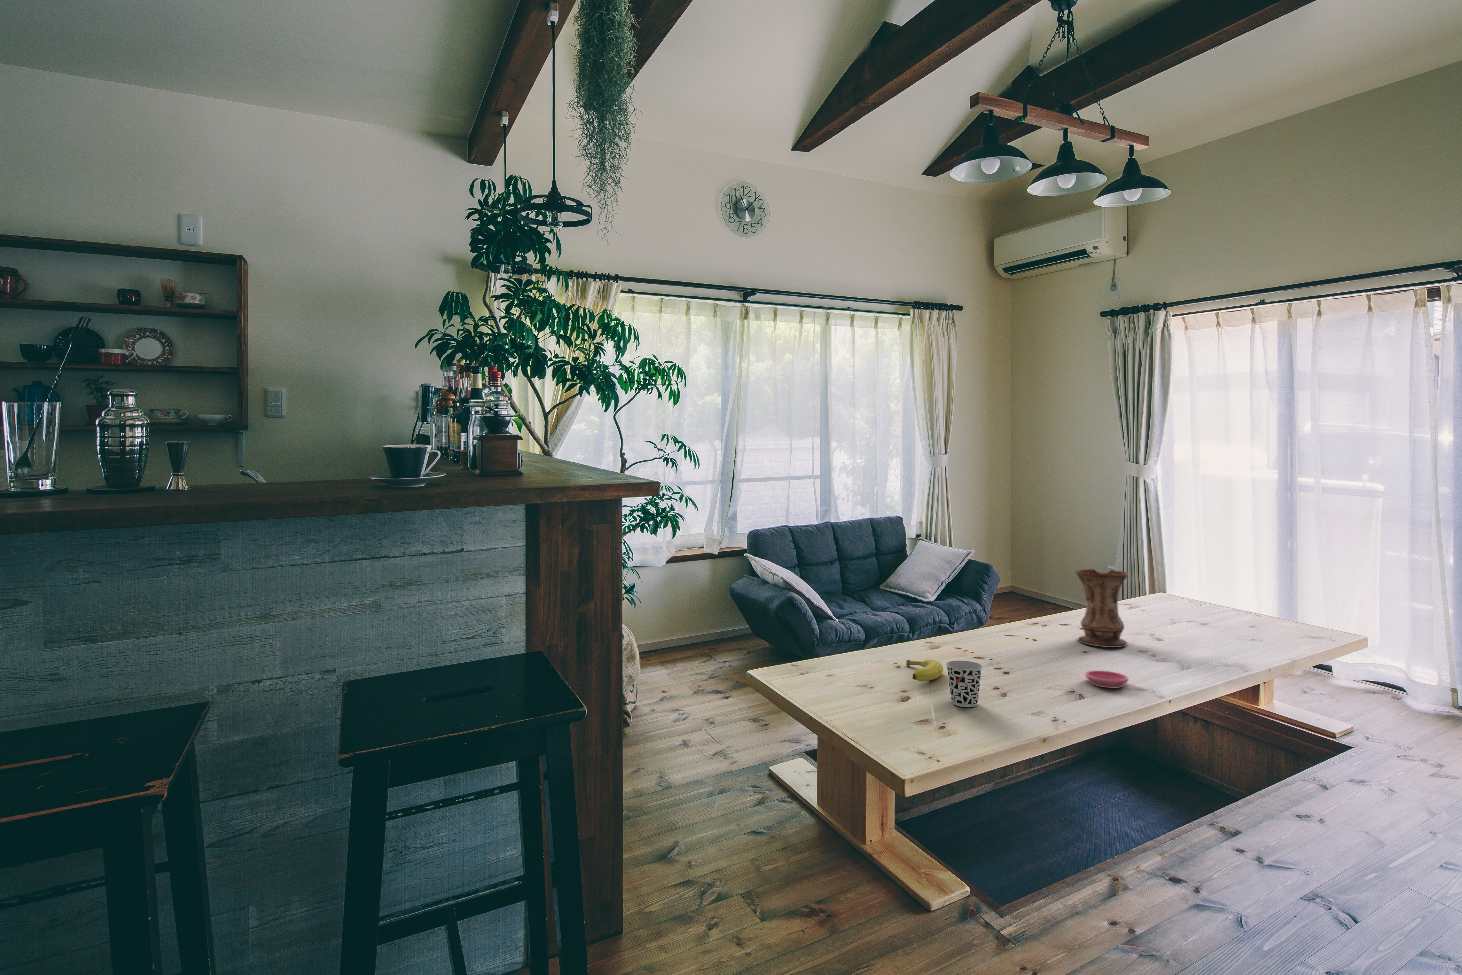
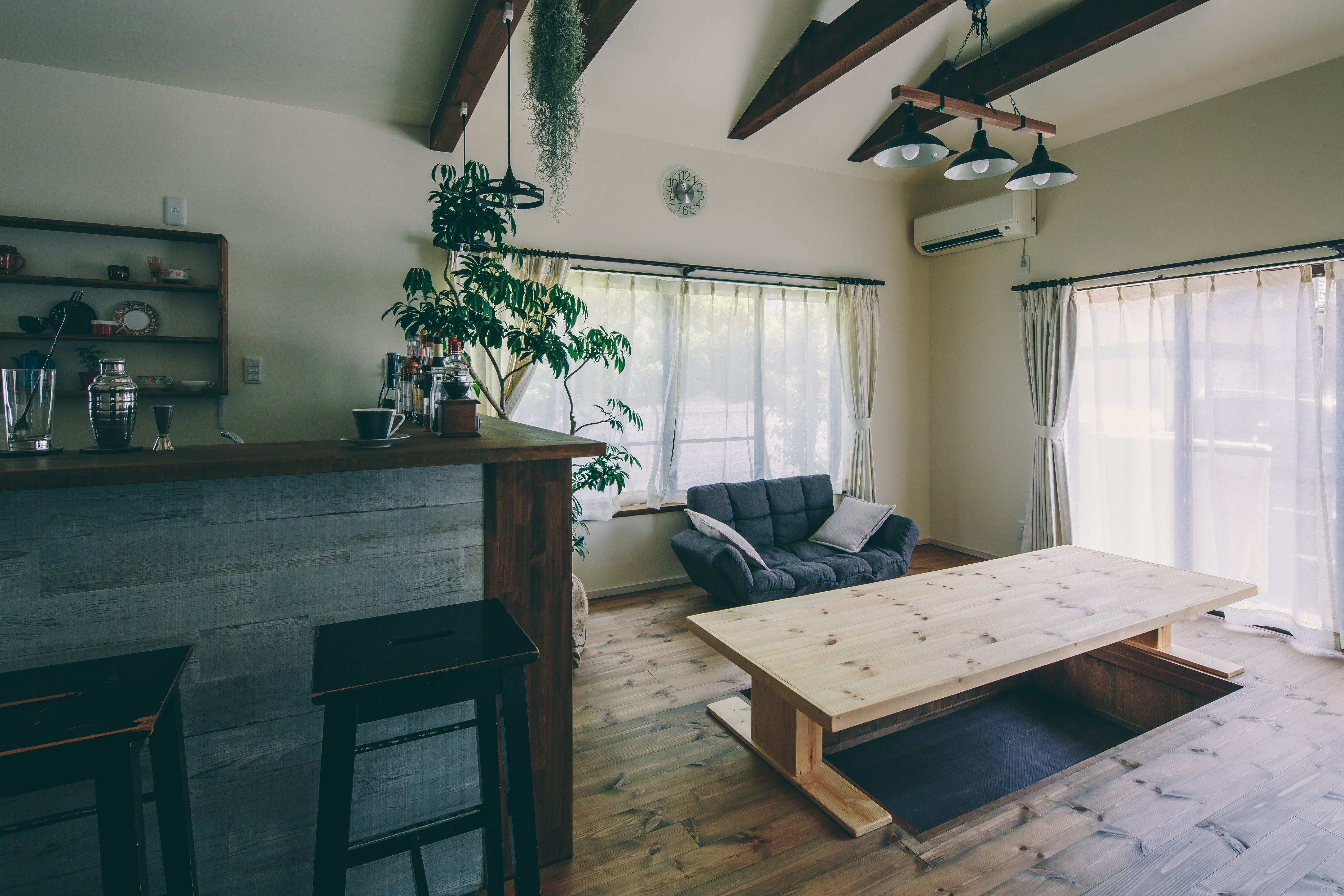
- vase (1102, 607)
- cup (964, 684)
- saucer (1106, 679)
- fruit (919, 669)
